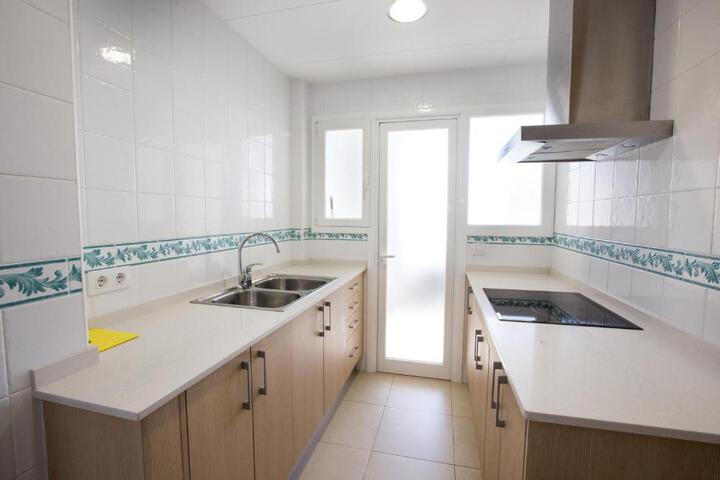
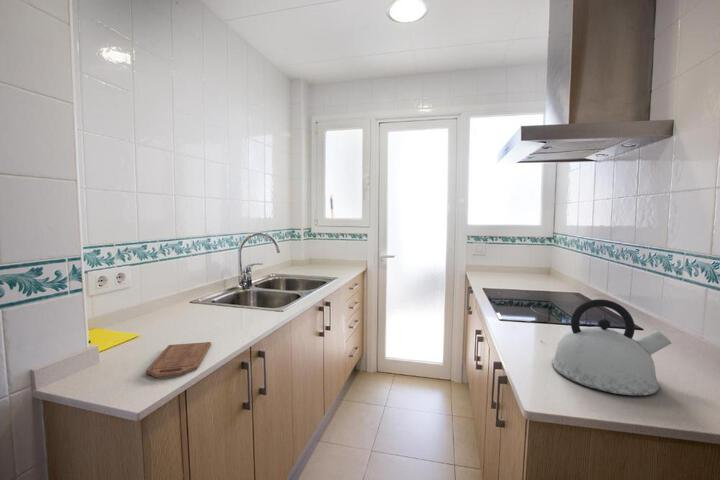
+ kettle (608, 337)
+ cutting board (180, 358)
